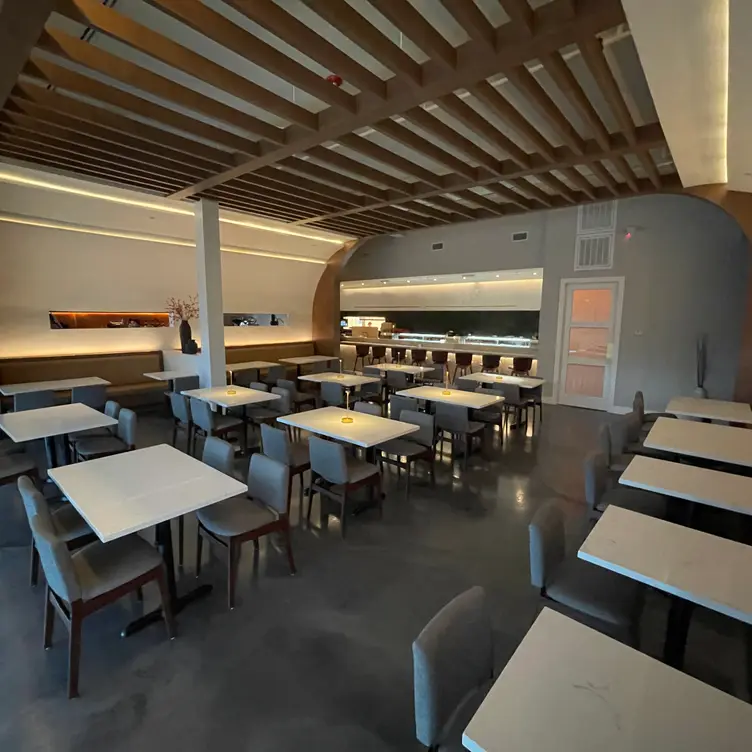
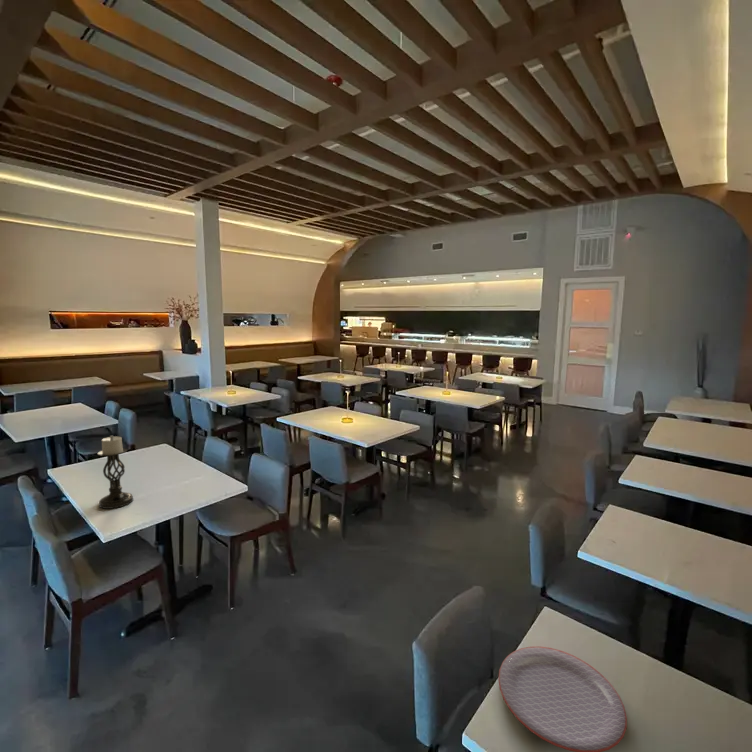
+ candle holder (114, 468)
+ plate (558, 695)
